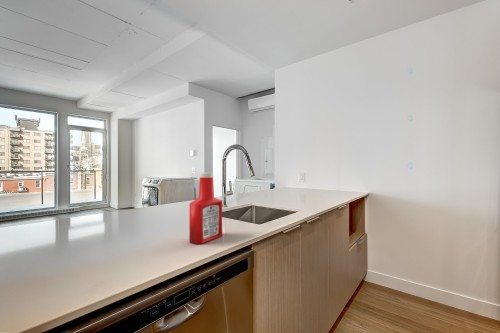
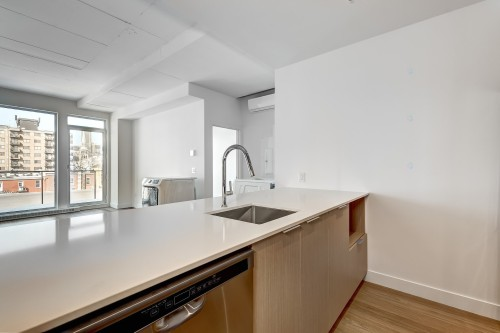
- soap bottle (206, 205)
